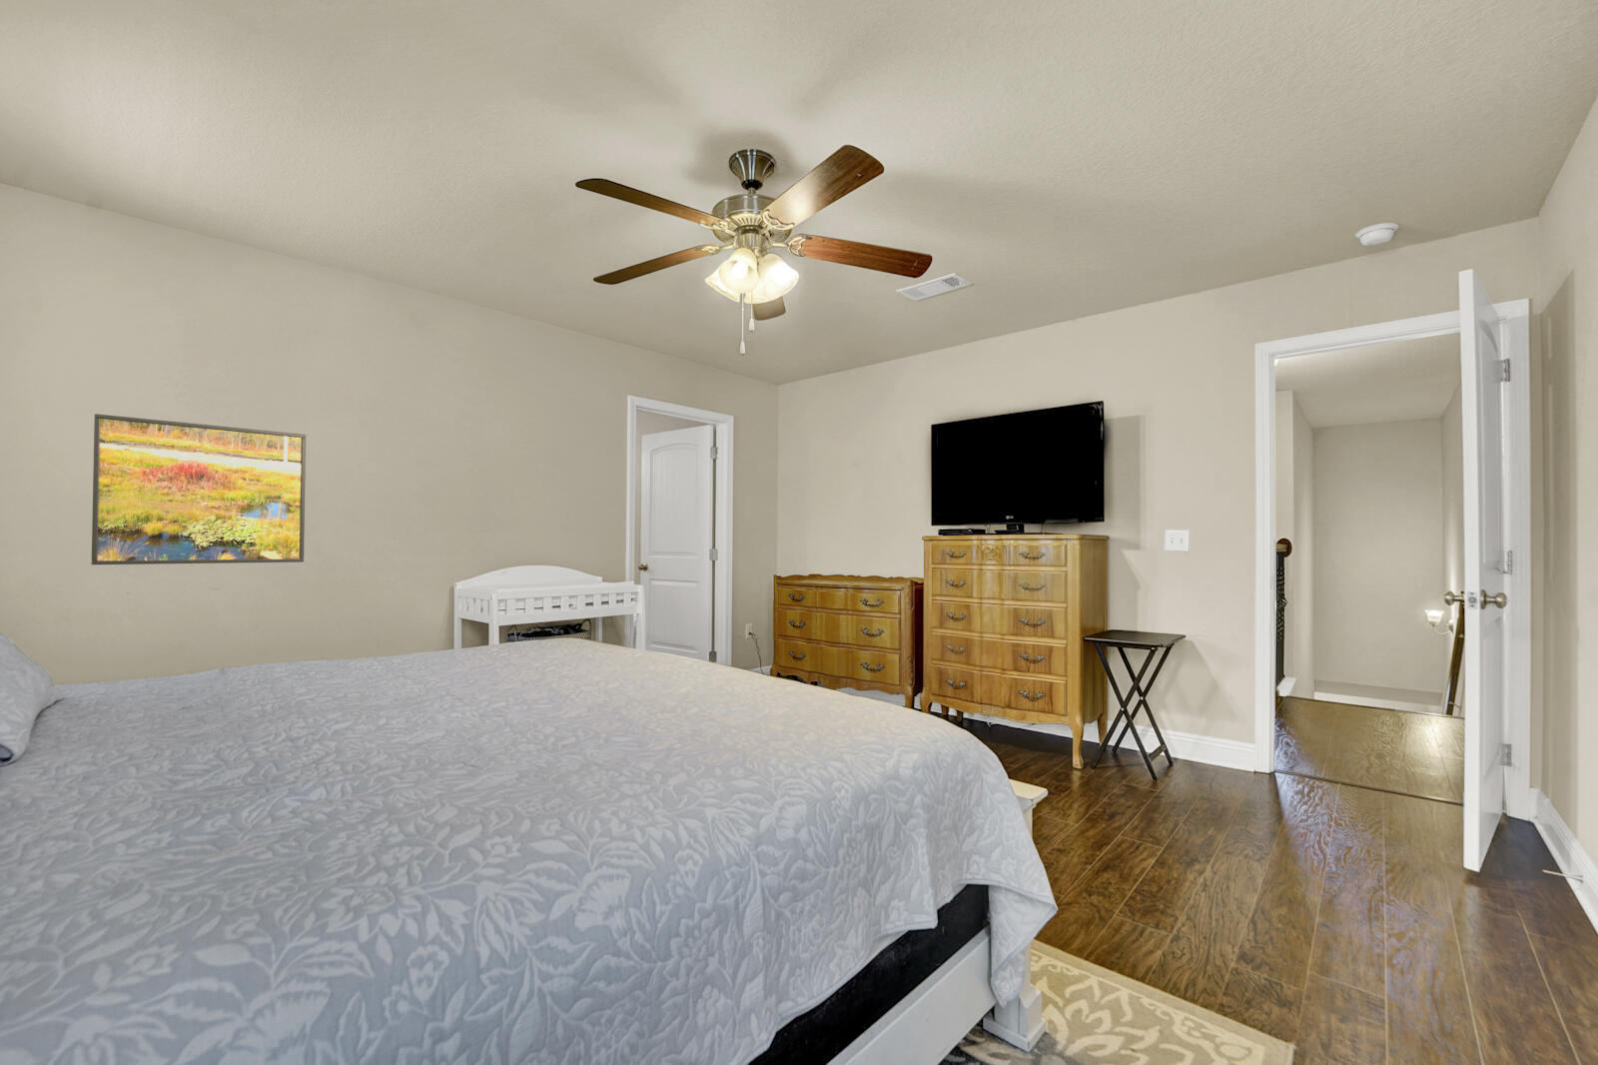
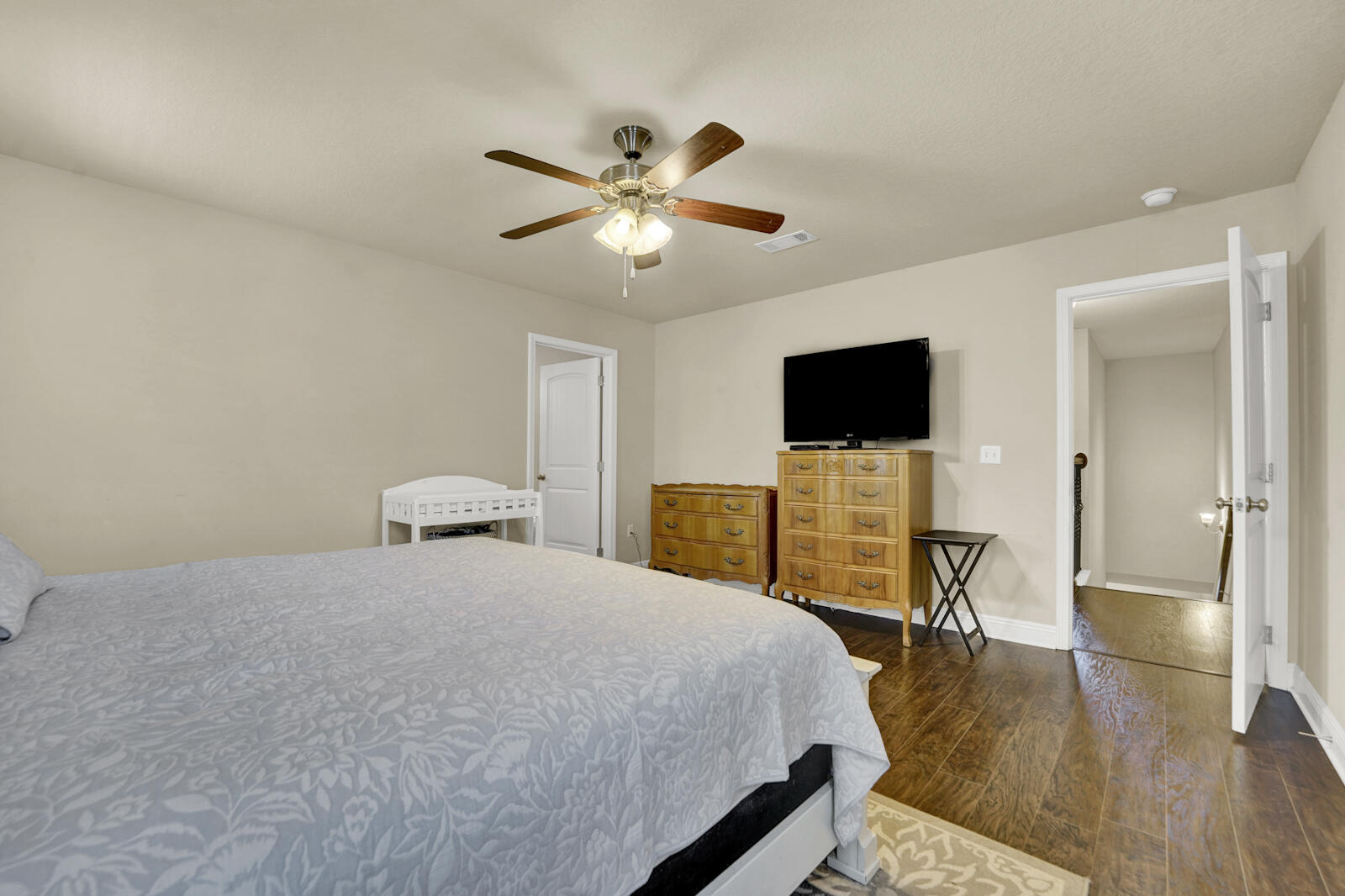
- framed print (207, 493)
